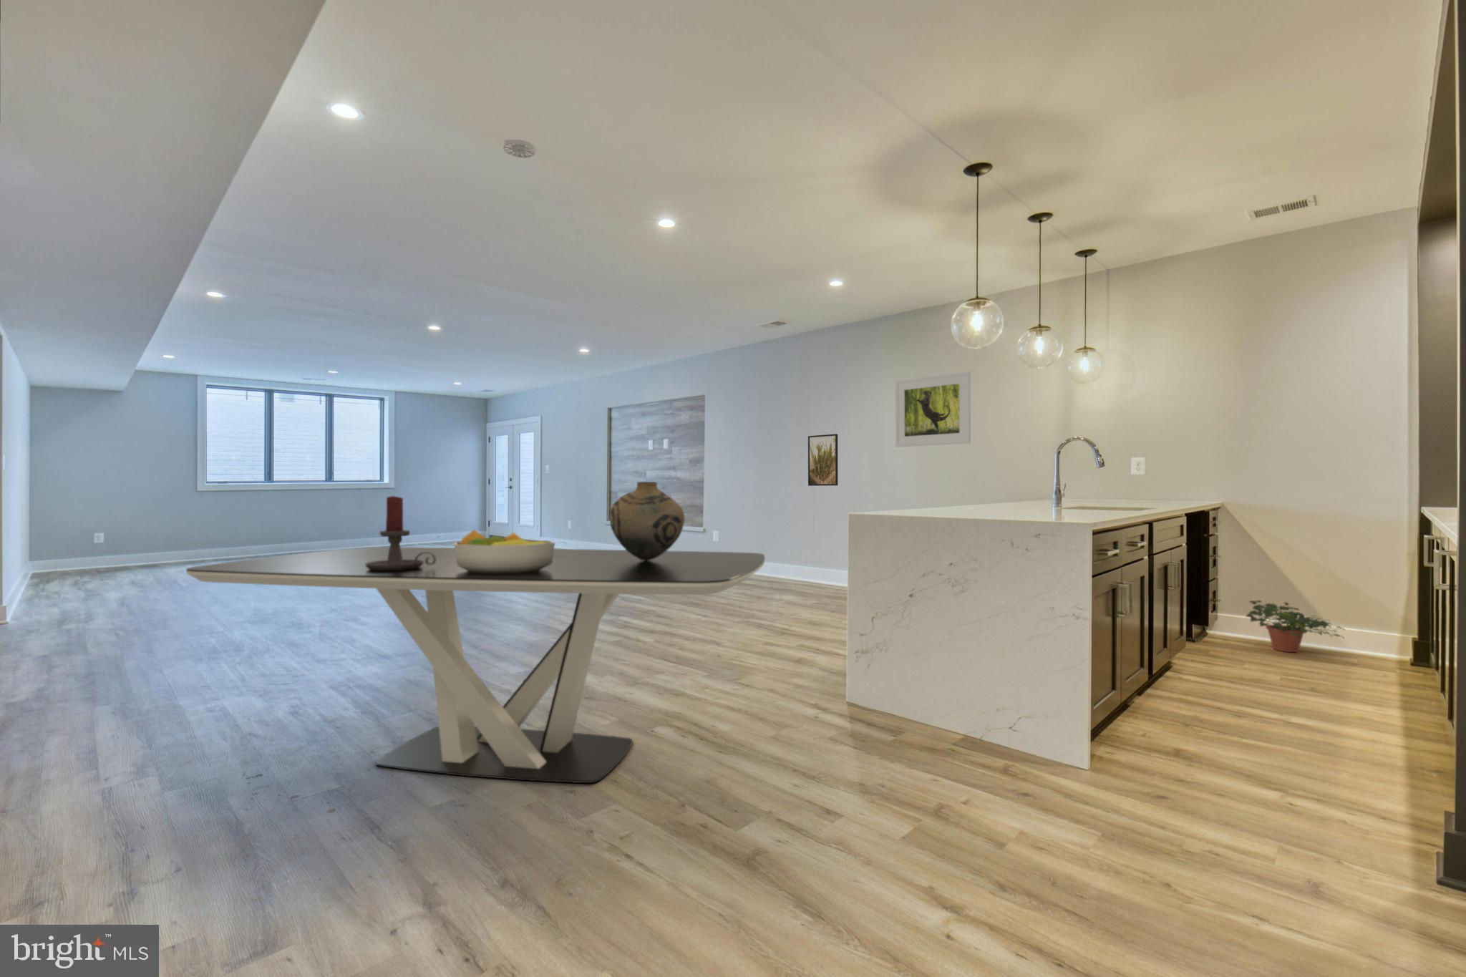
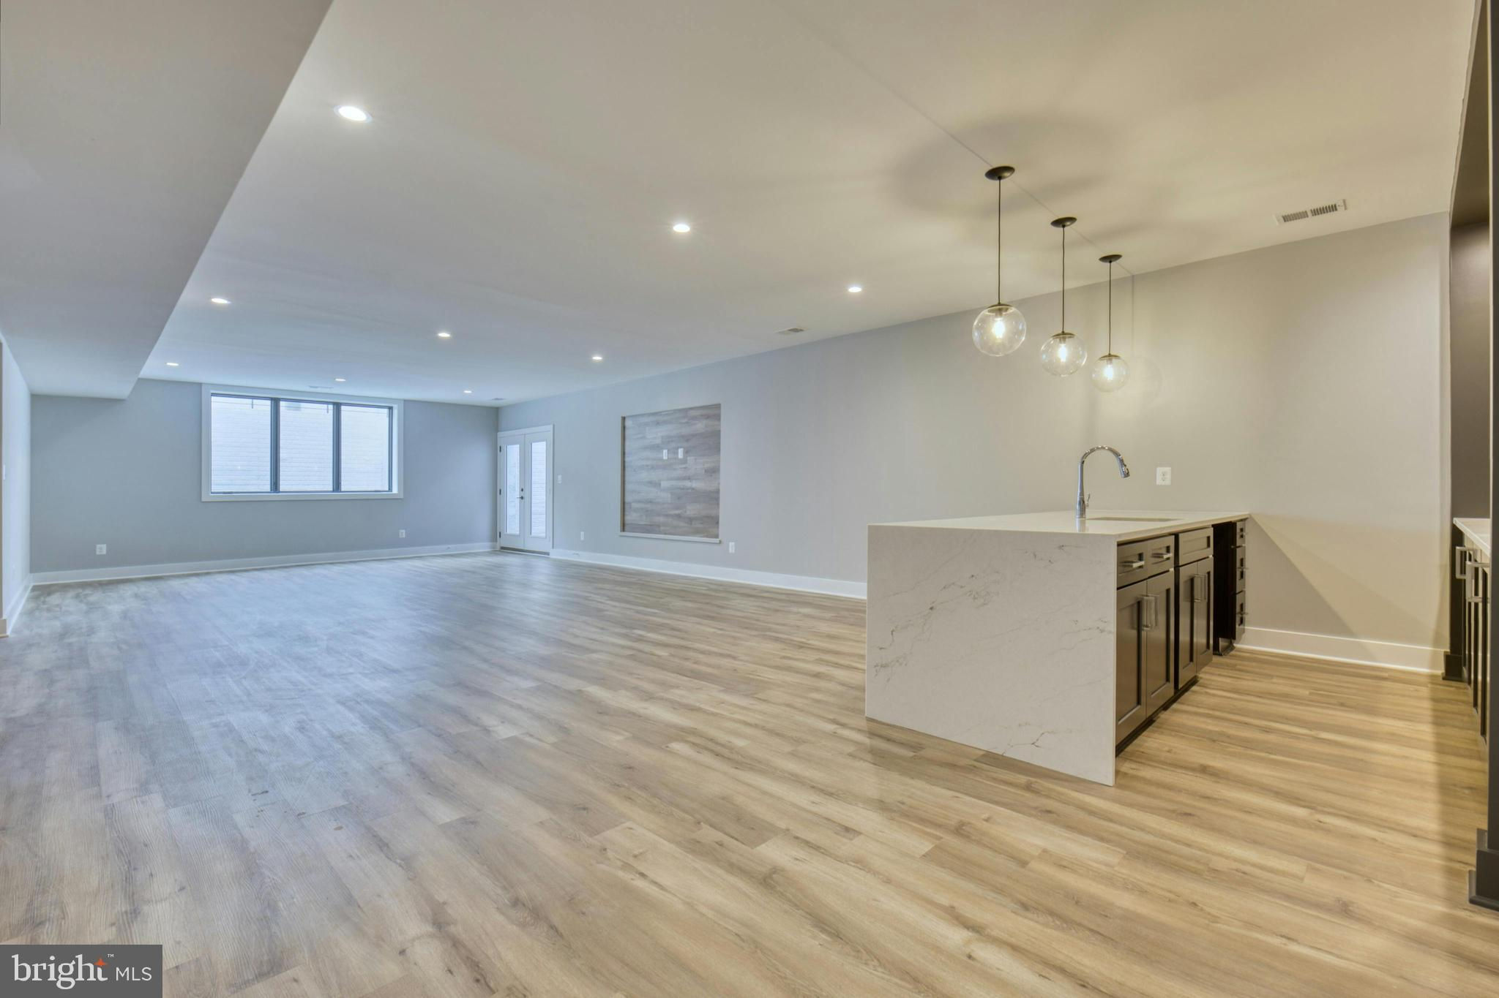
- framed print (931, 411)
- candle holder (402, 531)
- smoke detector (520, 149)
- dining table (476, 674)
- potted plant (1293, 628)
- fruit bowl (504, 548)
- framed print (823, 460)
- vase (647, 520)
